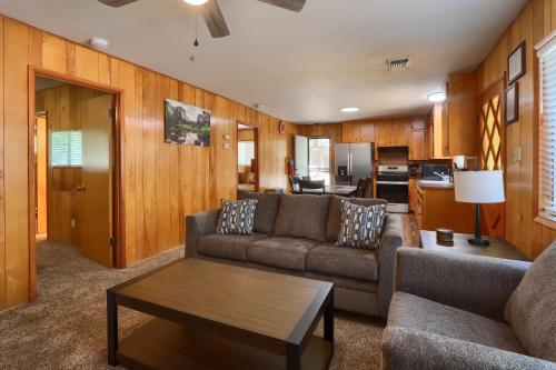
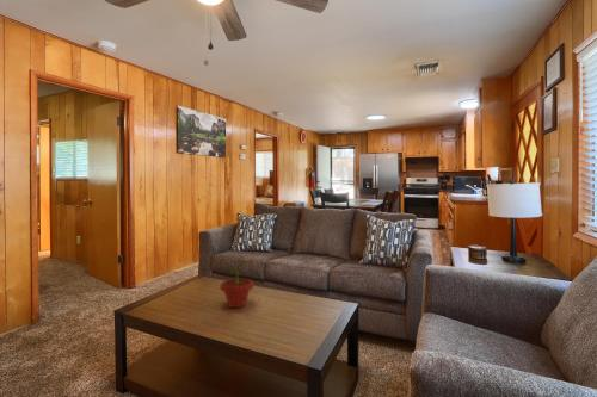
+ potted plant (236, 279)
